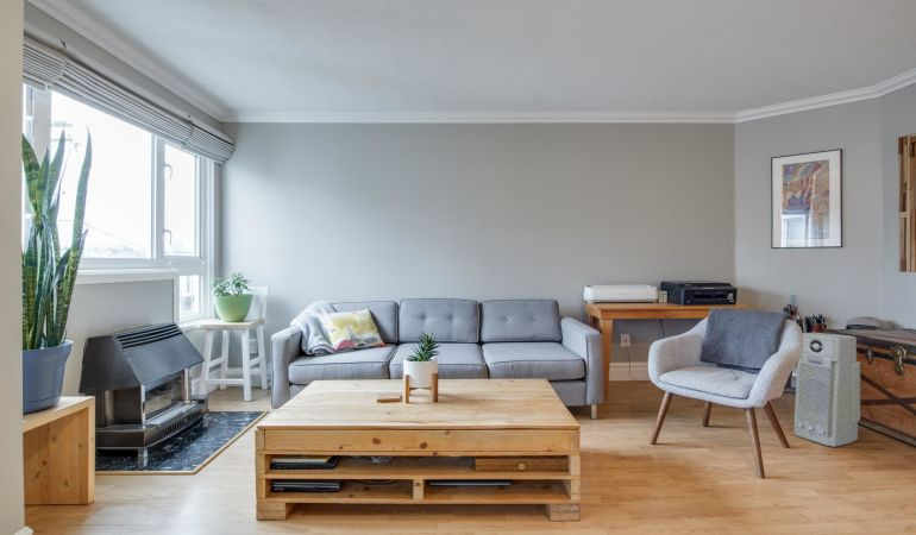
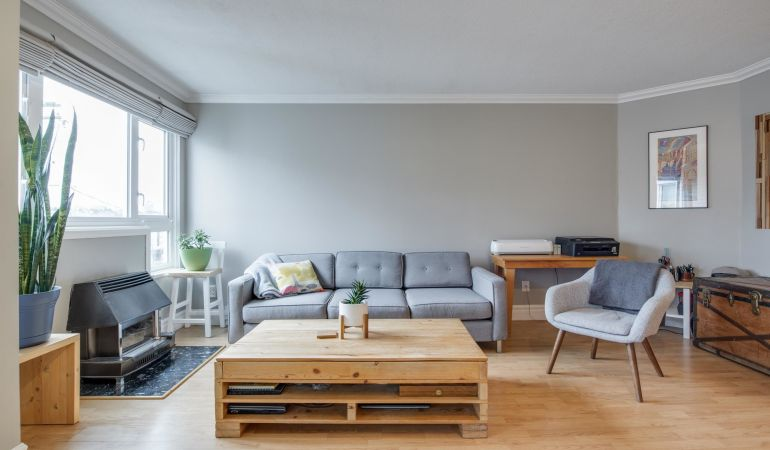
- air purifier (828, 385)
